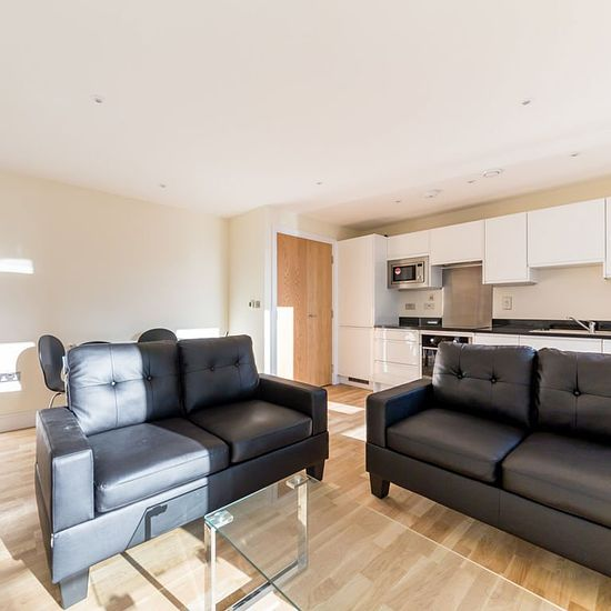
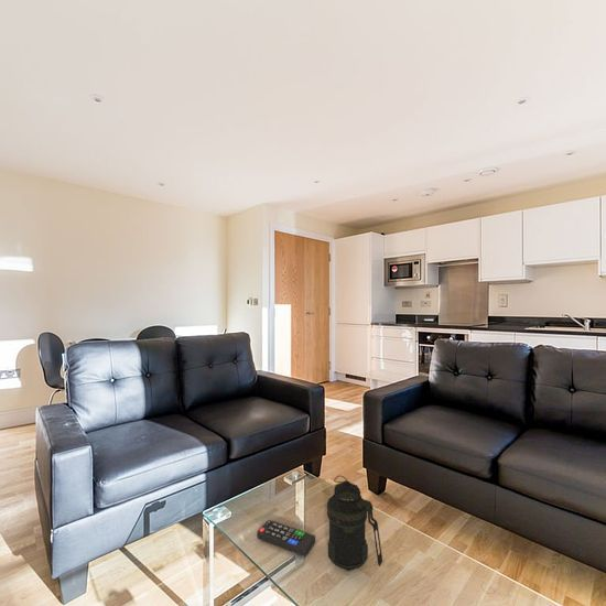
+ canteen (354, 521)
+ remote control (285, 535)
